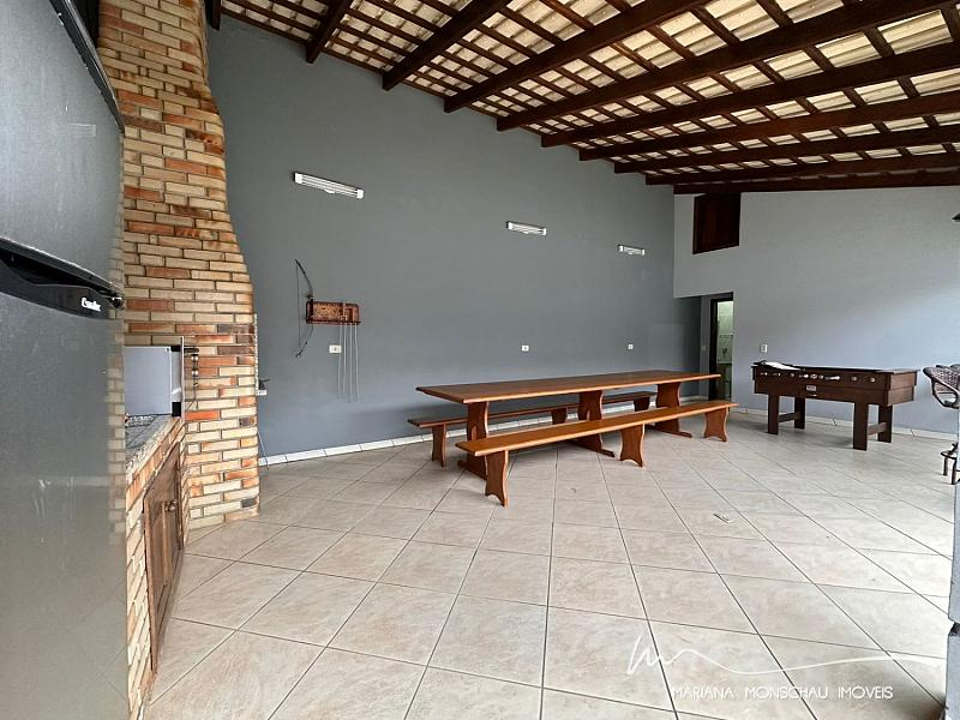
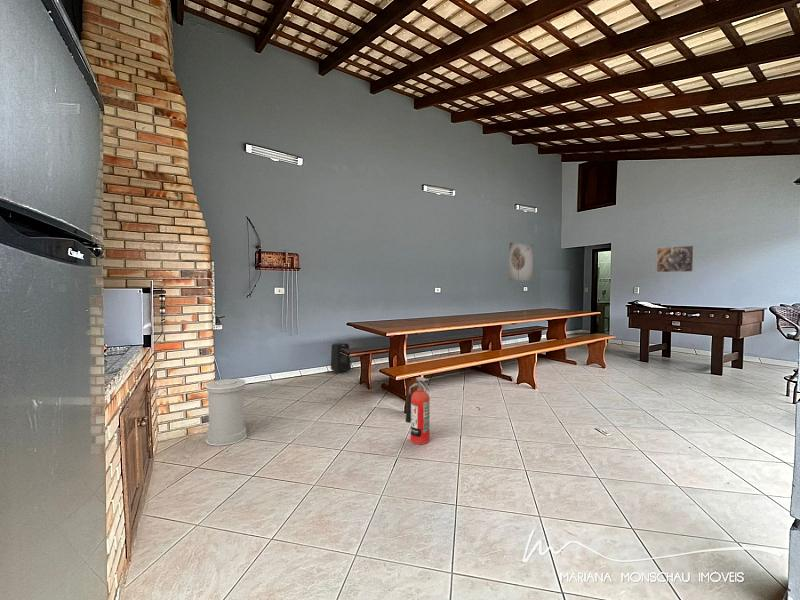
+ trash can (226, 409)
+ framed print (674, 259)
+ fire extinguisher (419, 408)
+ speaker (340, 357)
+ wall art (521, 262)
